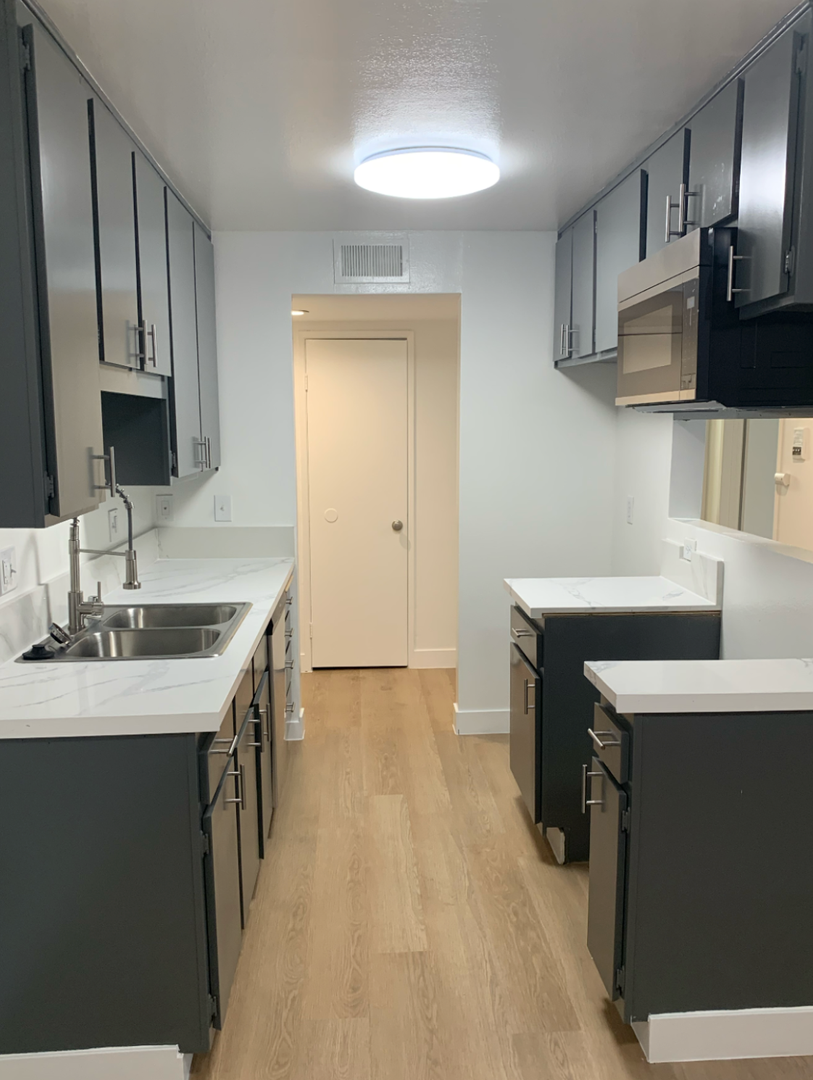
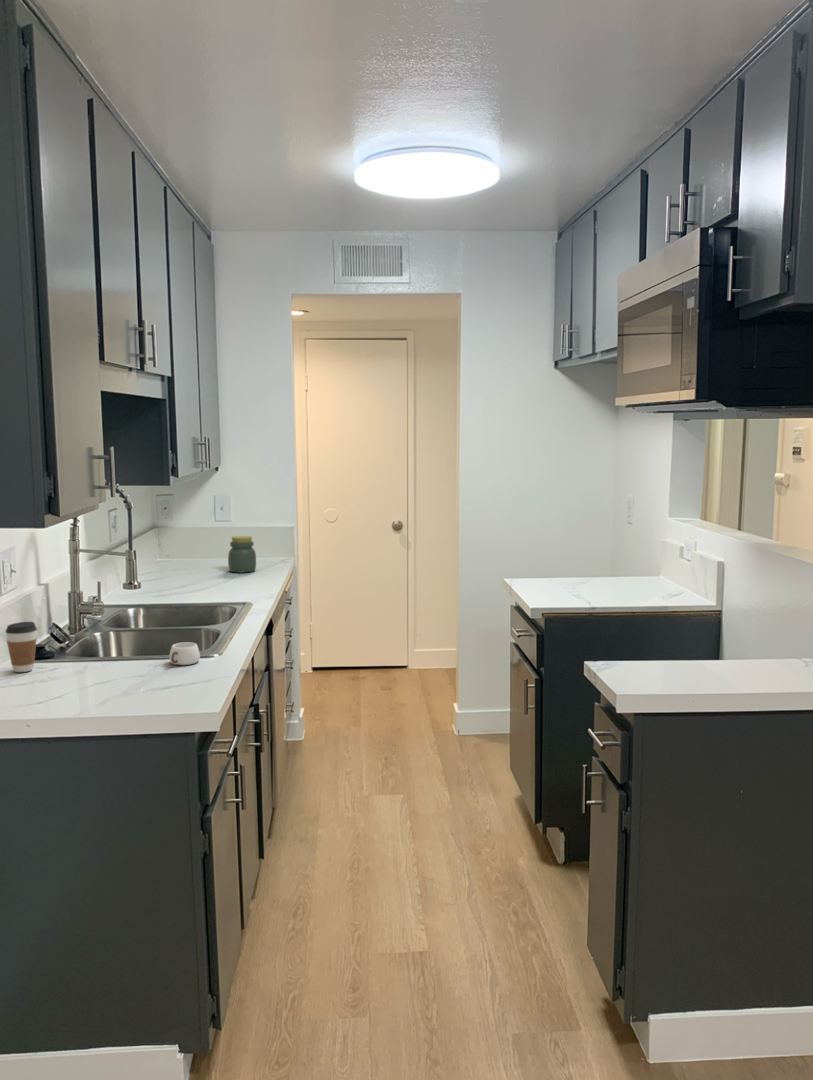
+ coffee cup (22, 646)
+ jar (242, 553)
+ mug (180, 654)
